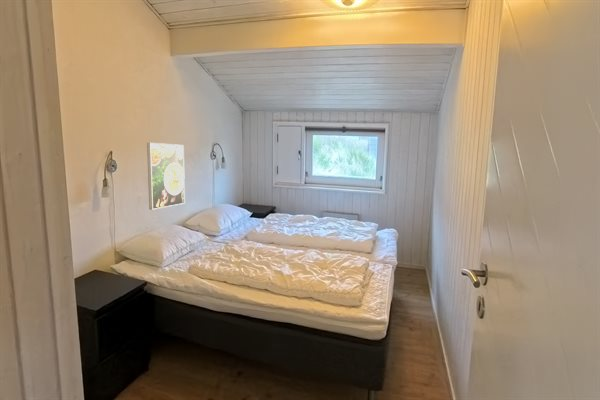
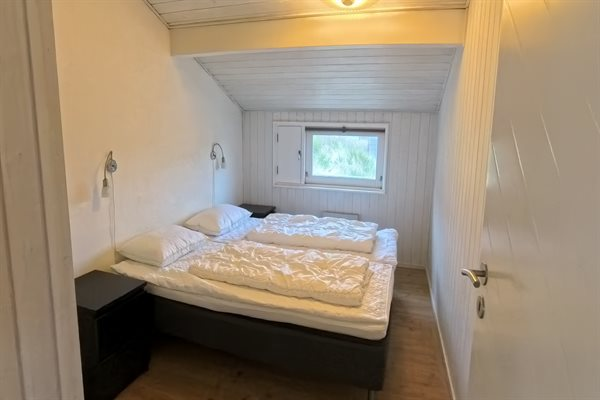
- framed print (167, 175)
